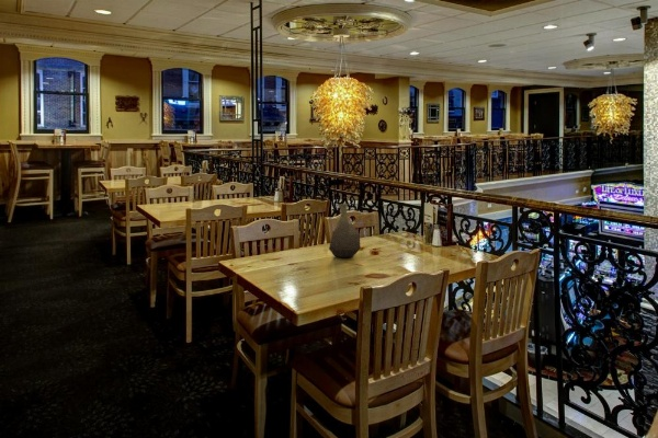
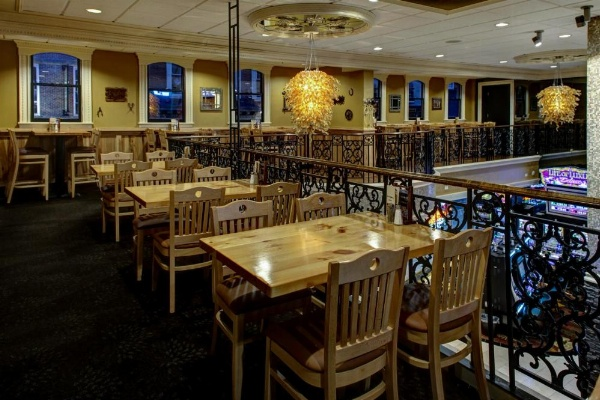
- vase (344, 230)
